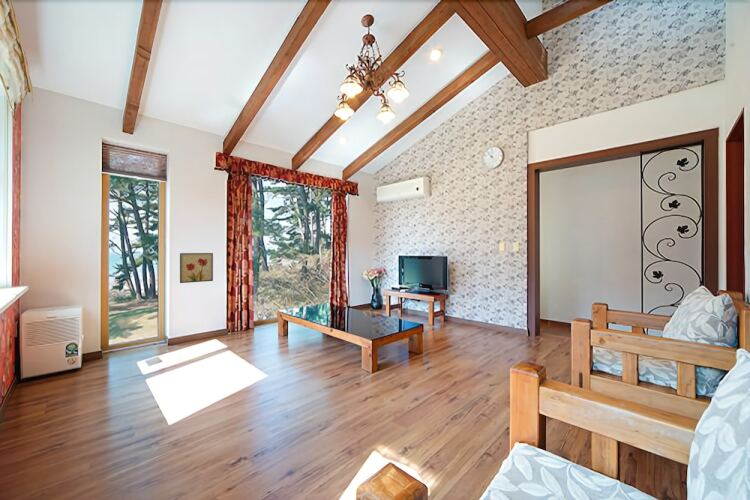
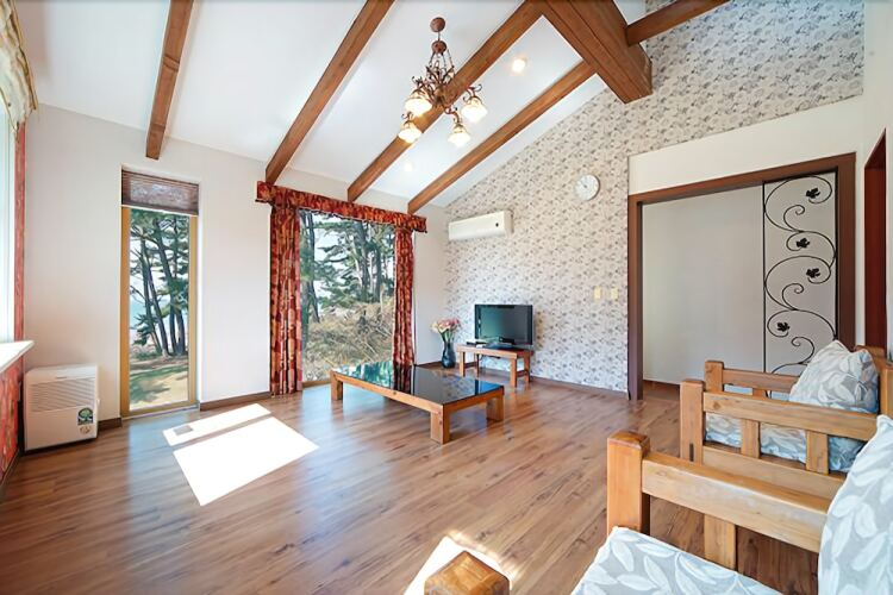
- wall art (196, 267)
